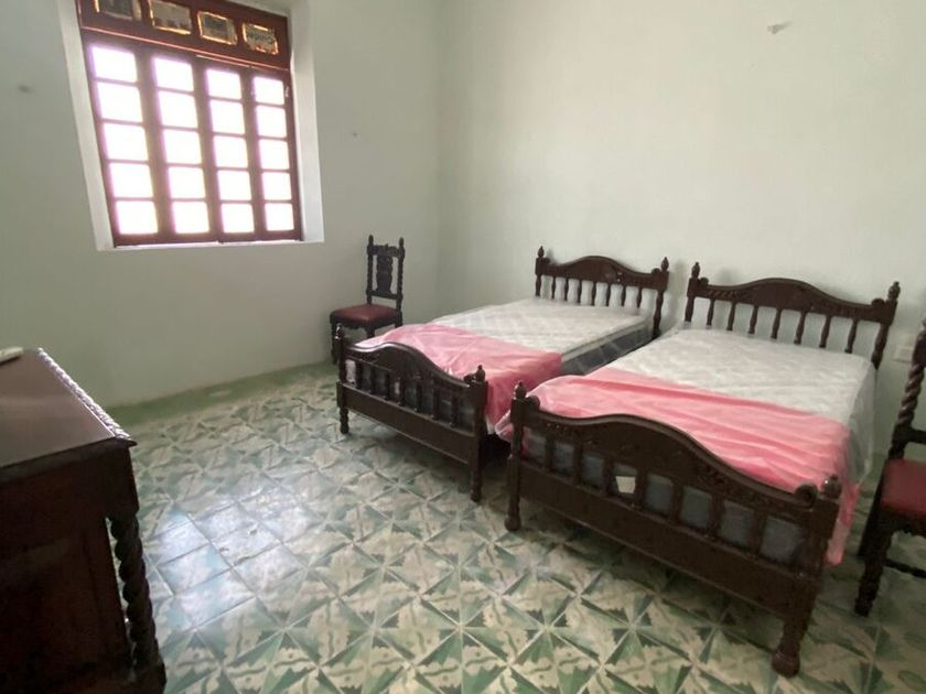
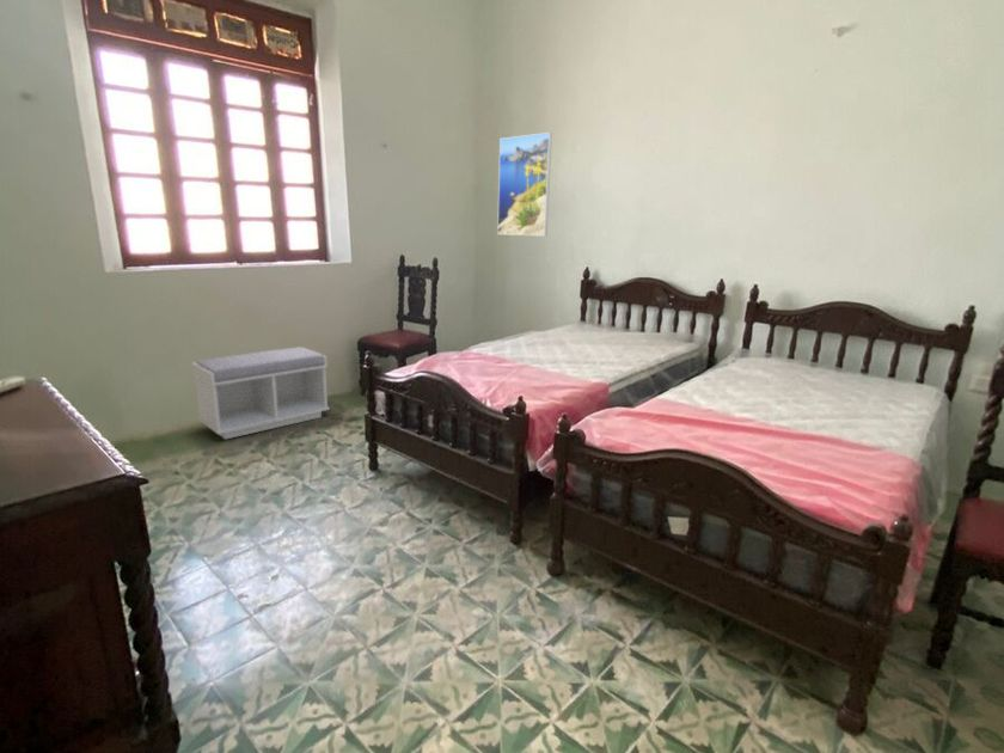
+ bench (264, 388)
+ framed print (522, 186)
